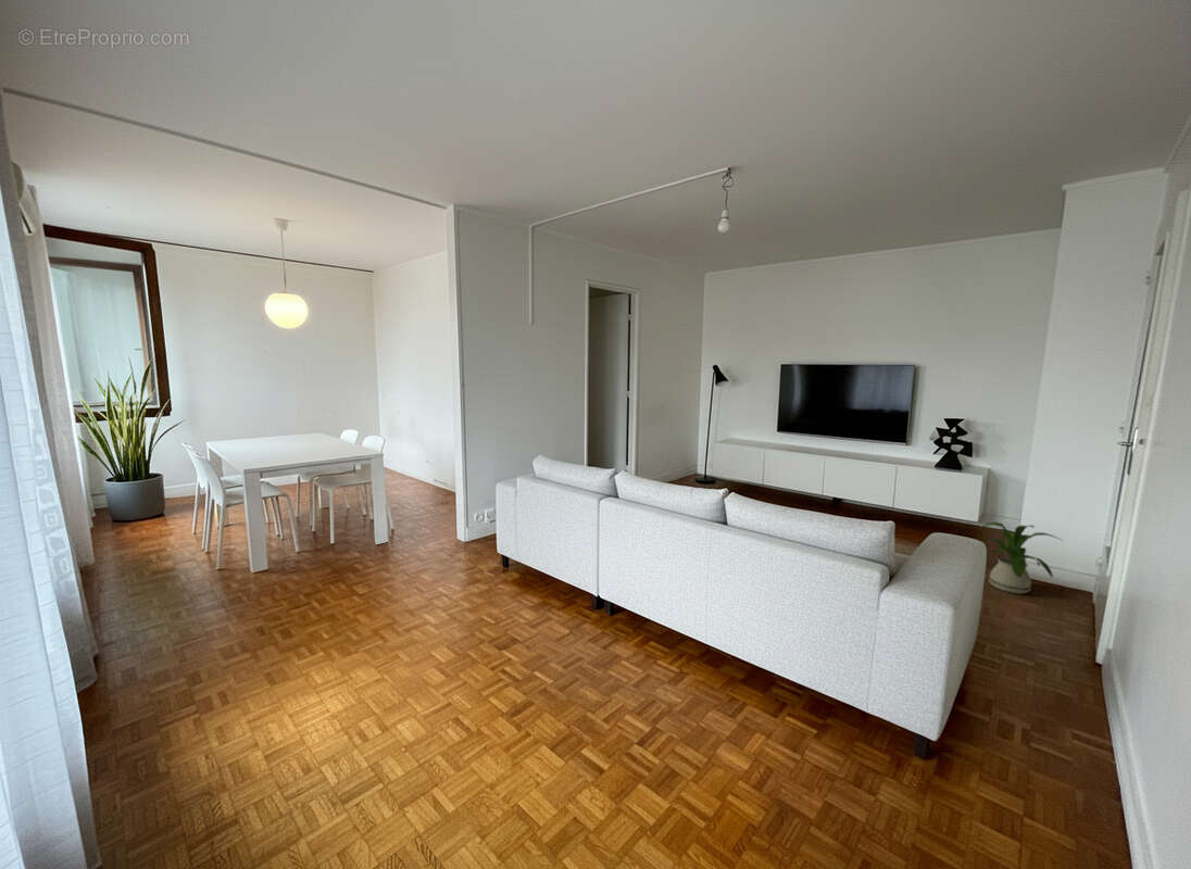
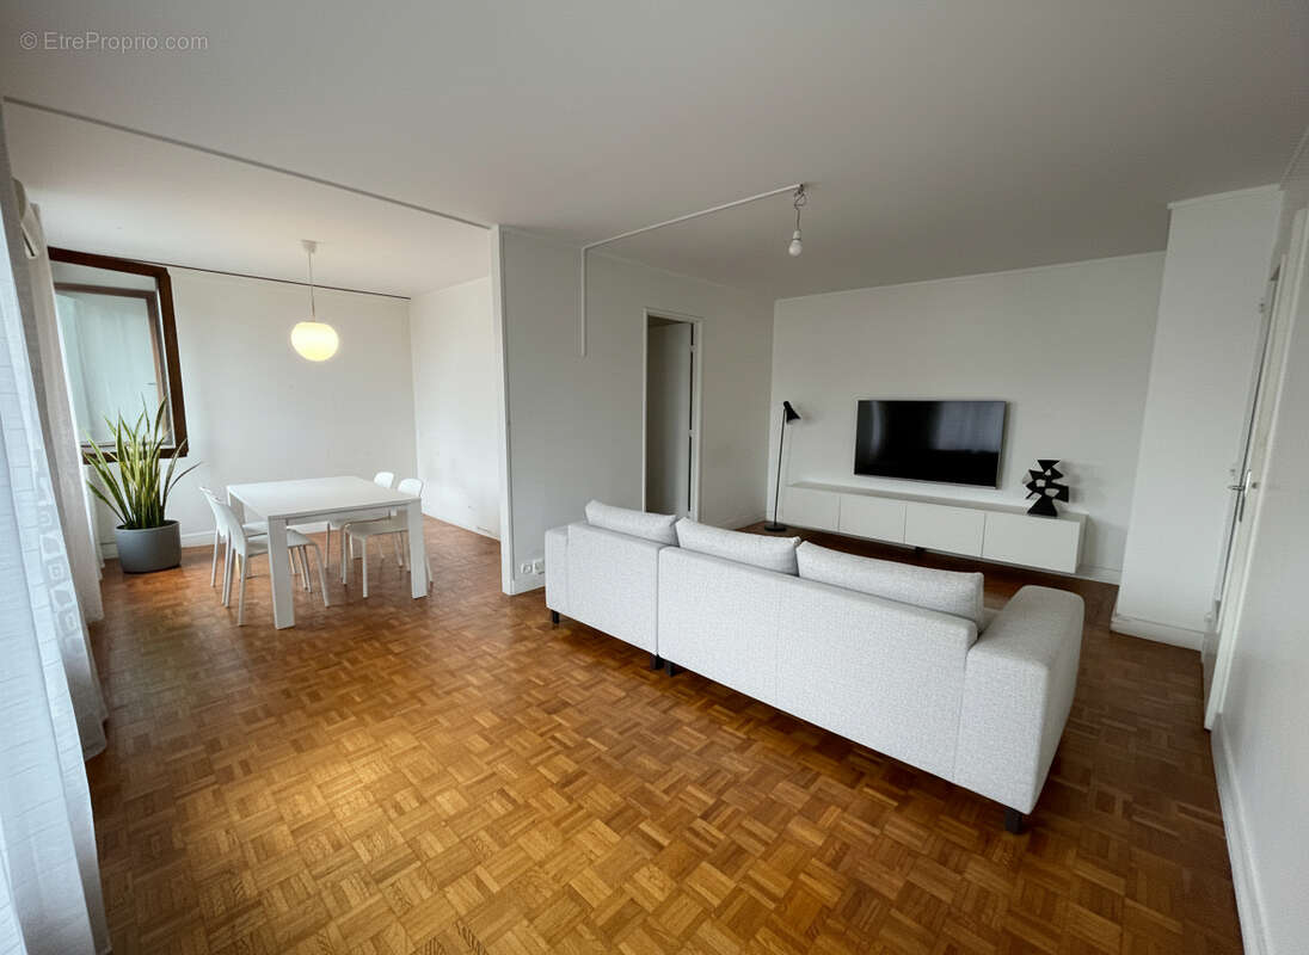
- house plant (1016, 552)
